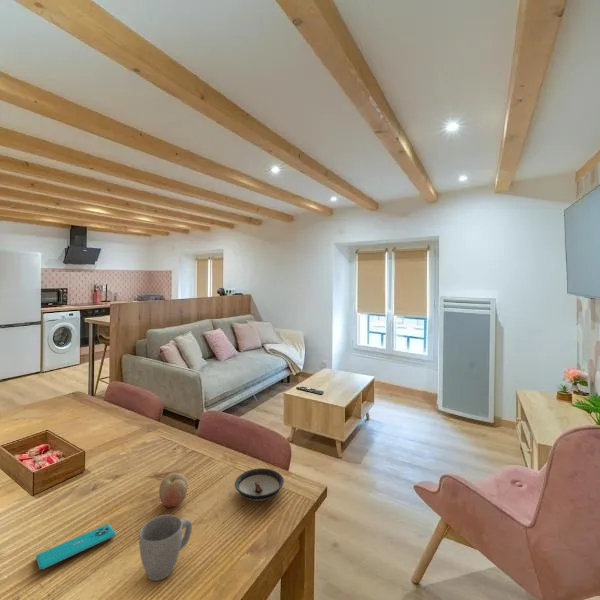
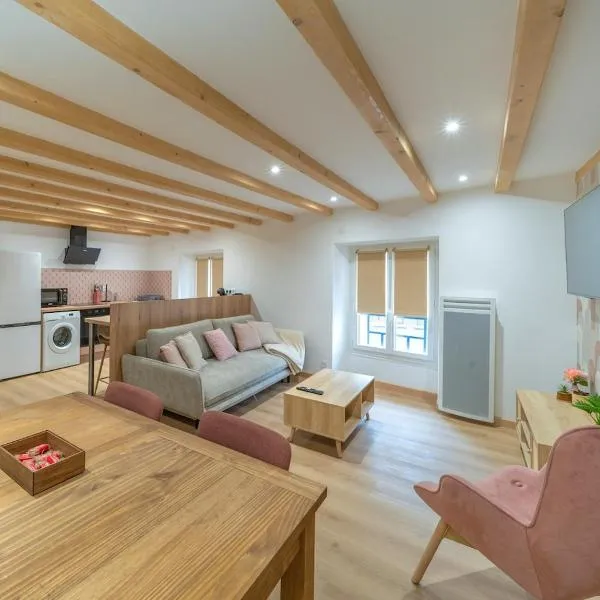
- smartphone (77, 544)
- fruit (173, 489)
- mug (167, 544)
- saucer (259, 486)
